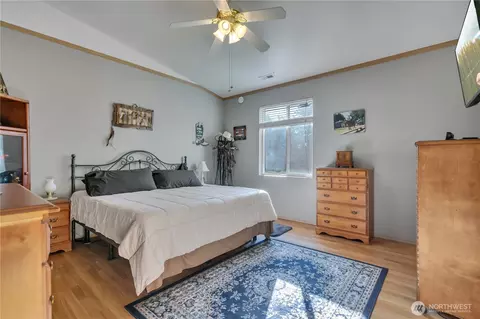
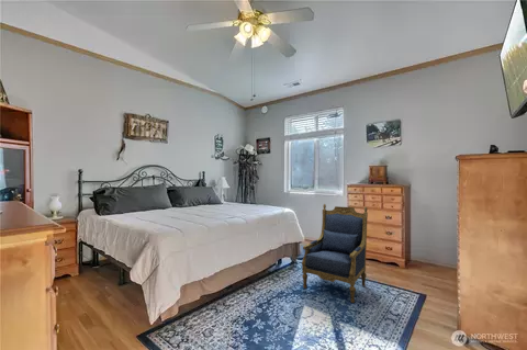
+ armchair (336, 241)
